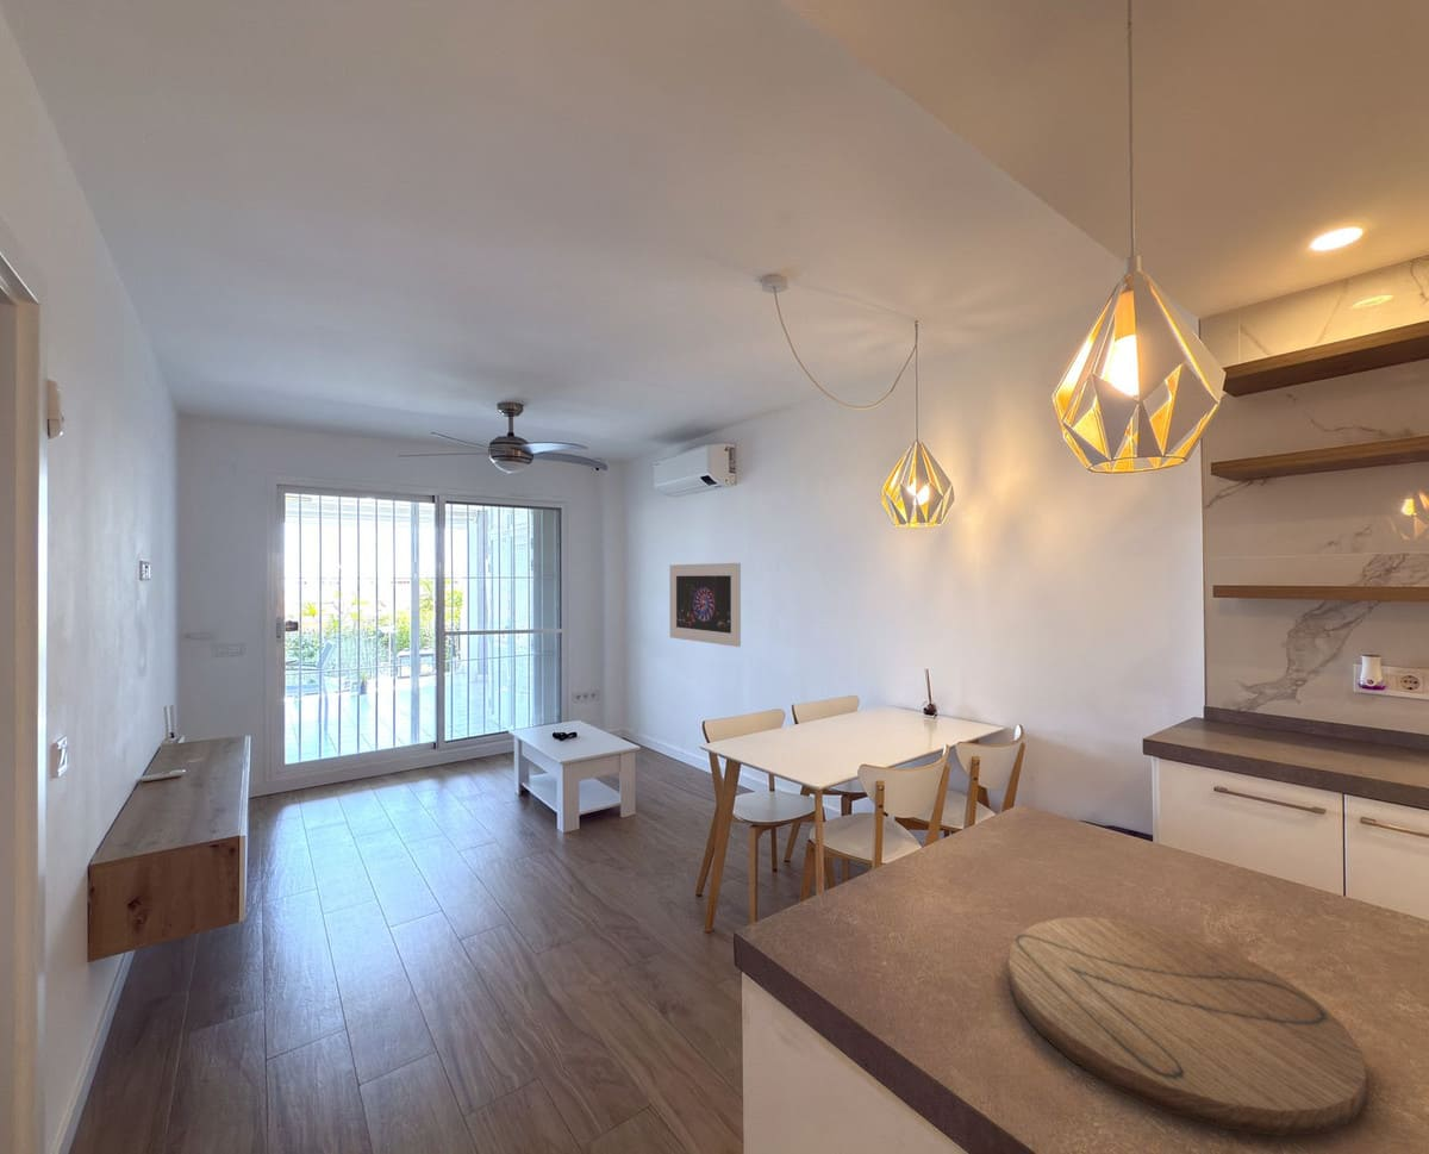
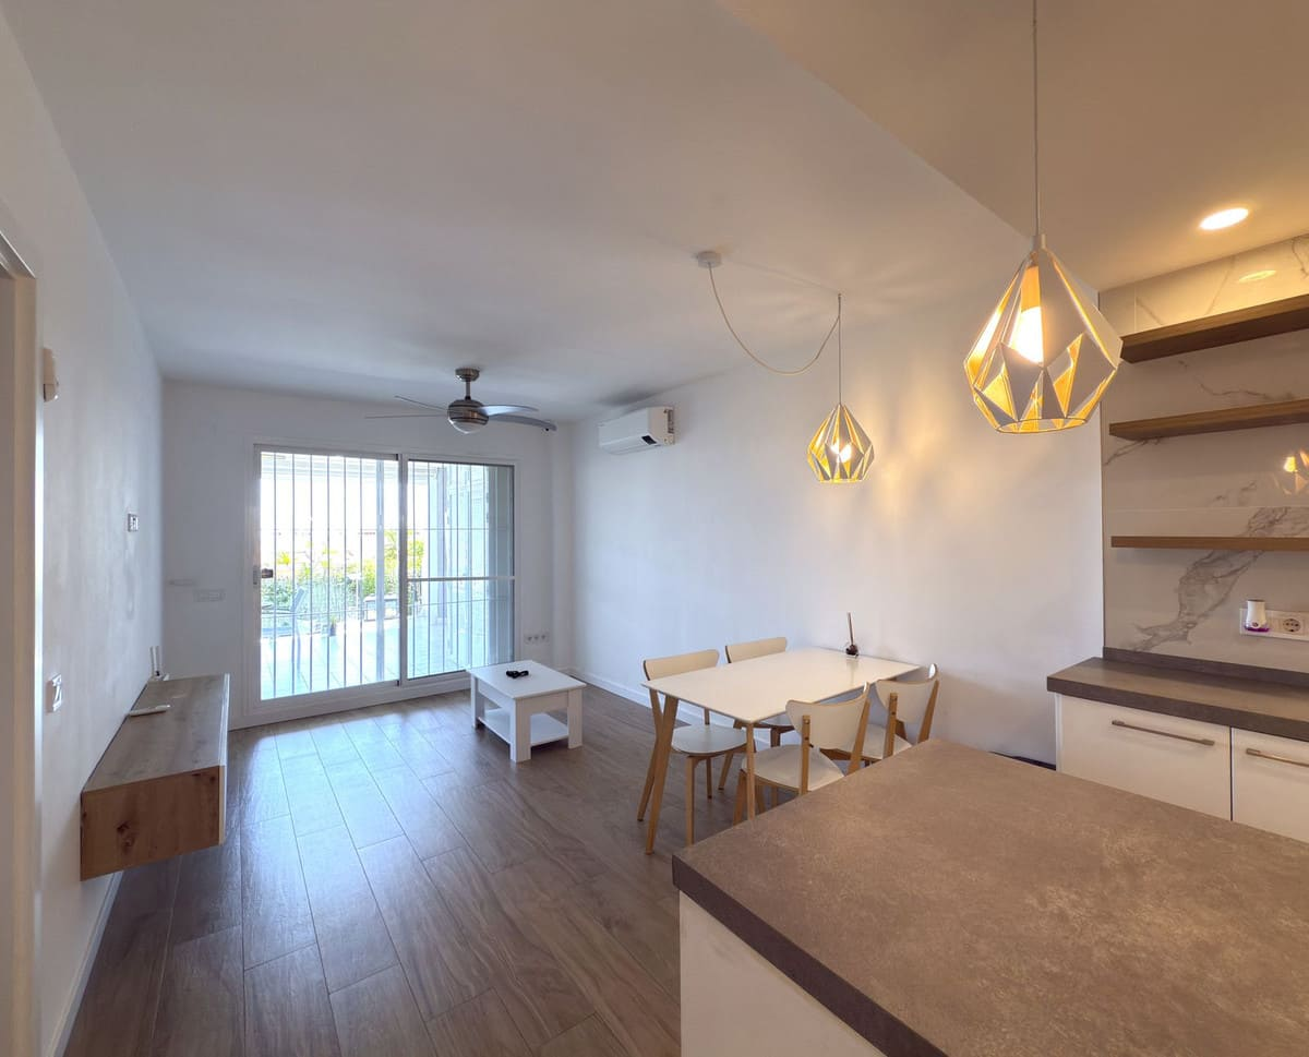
- cutting board (1163, 1003)
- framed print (703, 603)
